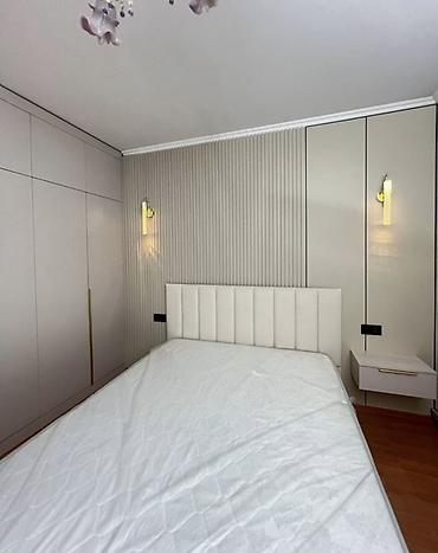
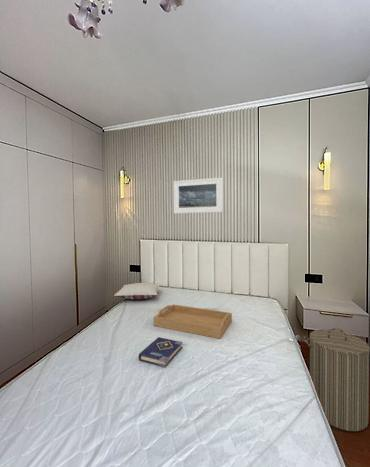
+ book (161, 350)
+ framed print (197, 196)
+ pillow (139, 289)
+ laundry hamper (337, 369)
+ serving tray (193, 317)
